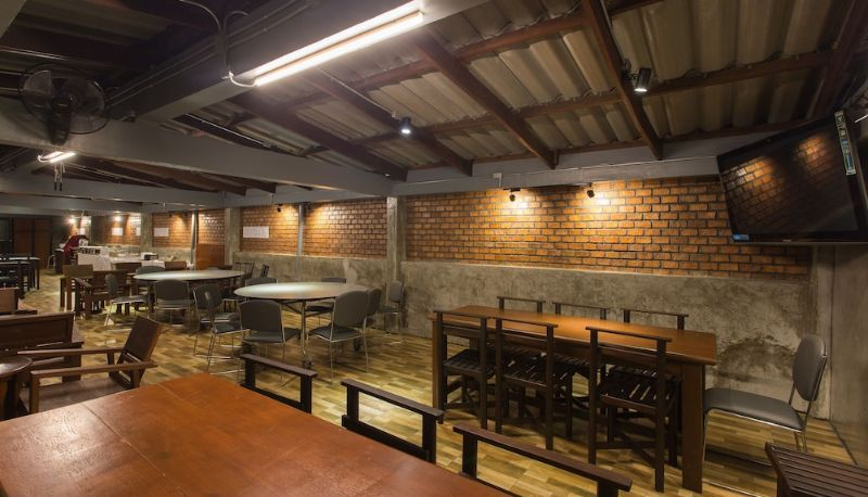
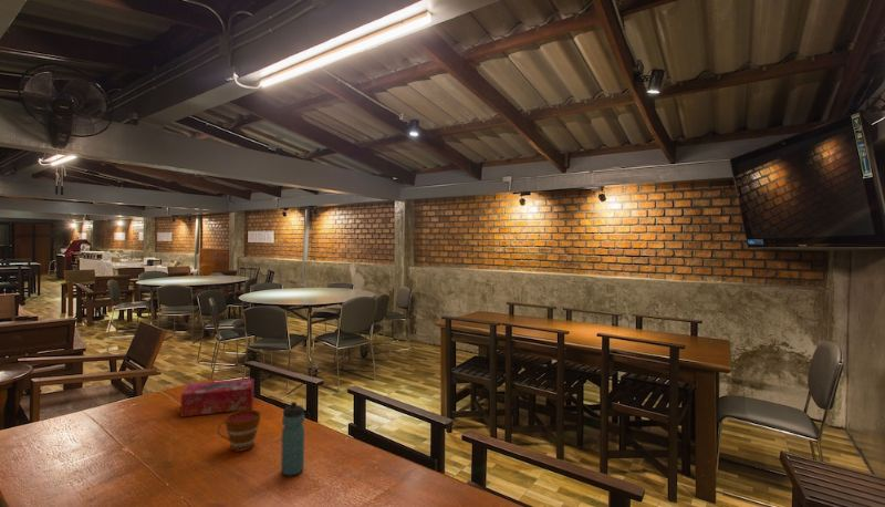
+ cup (239, 432)
+ water bottle (293, 436)
+ tissue box (219, 396)
